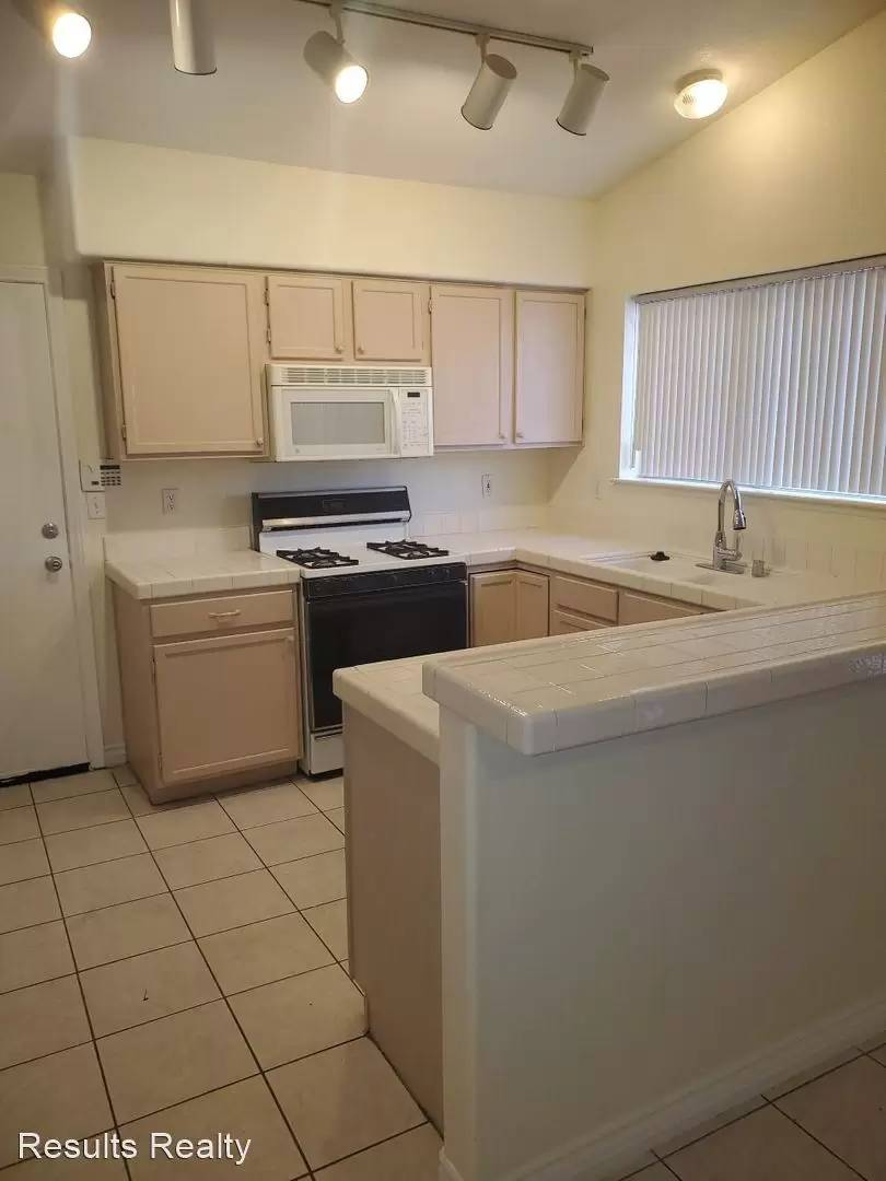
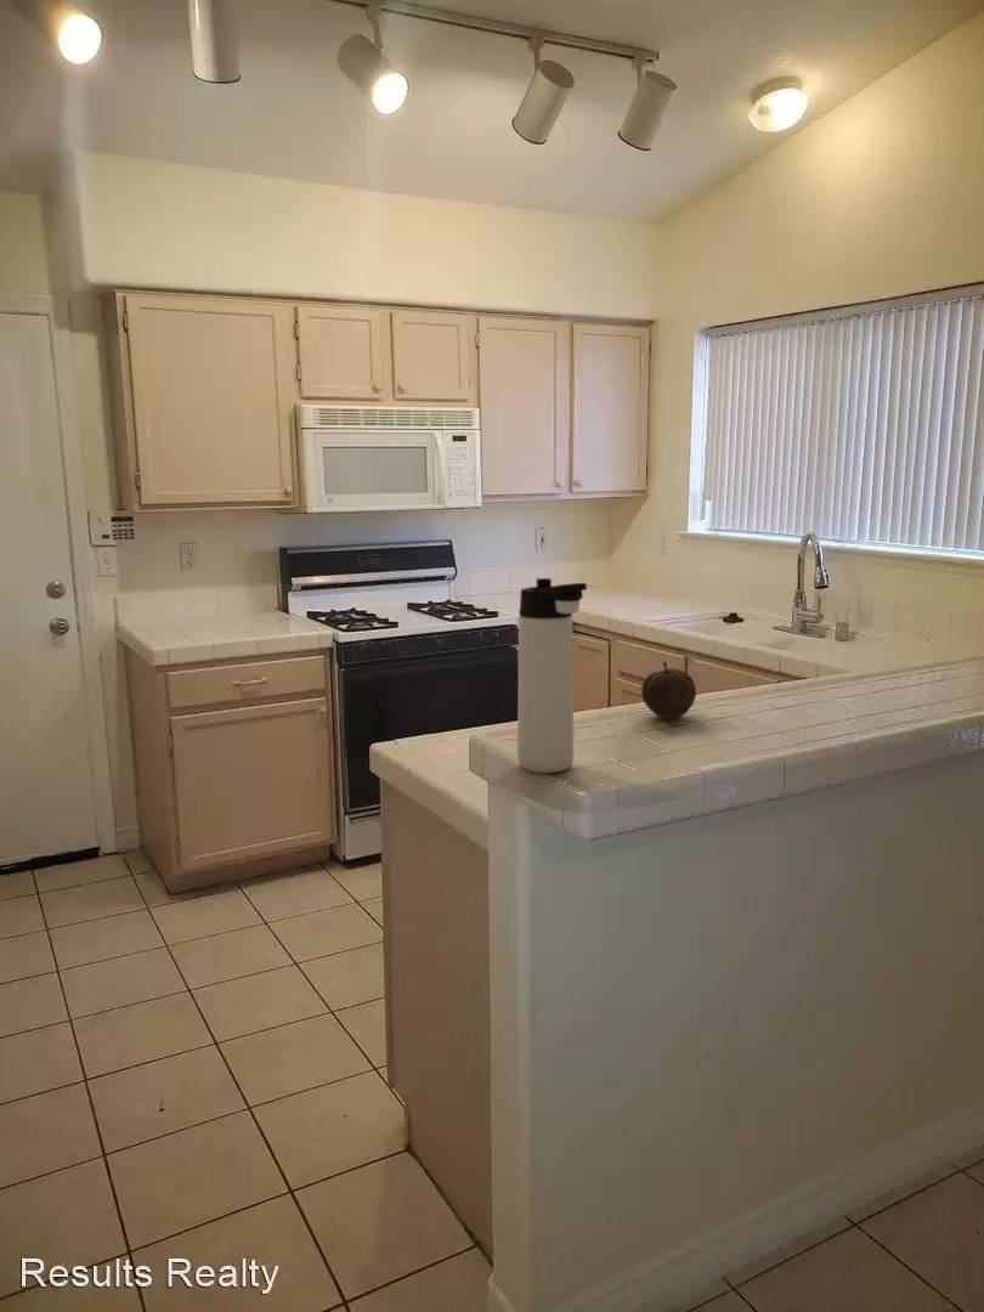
+ thermos bottle (553, 675)
+ fruit (669, 689)
